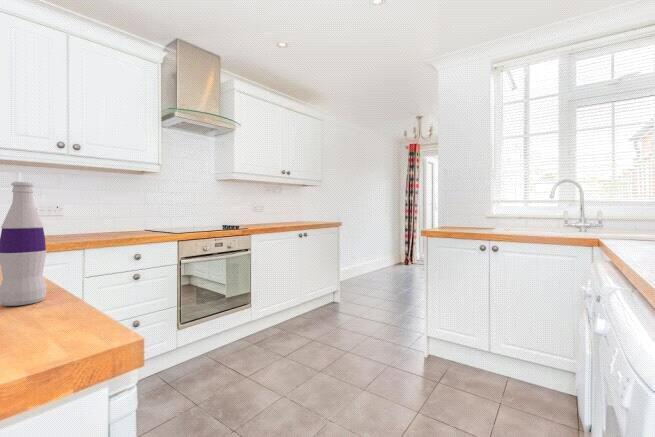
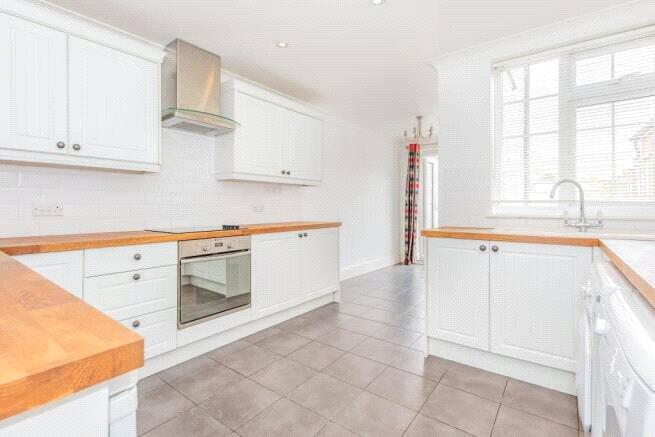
- bottle (23, 242)
